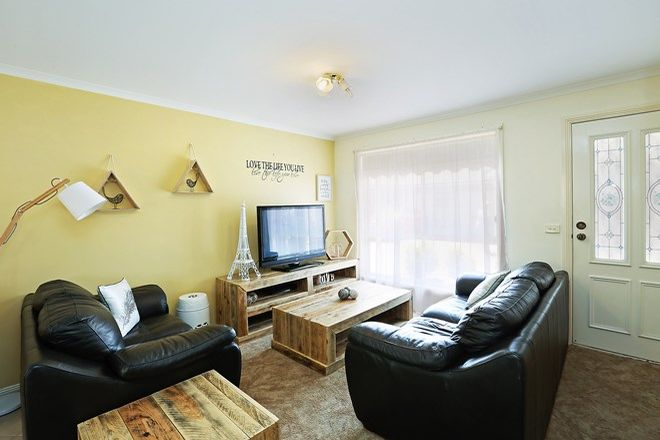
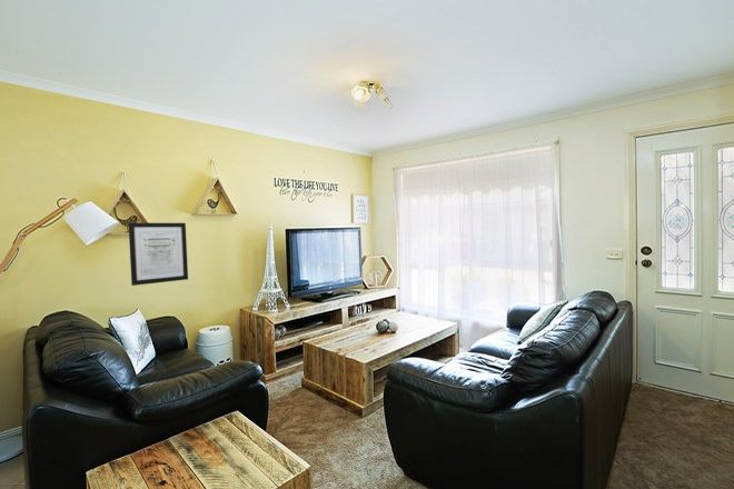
+ wall art (159, 252)
